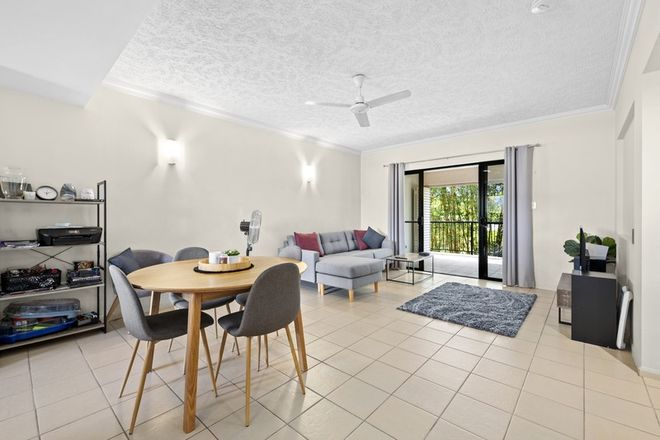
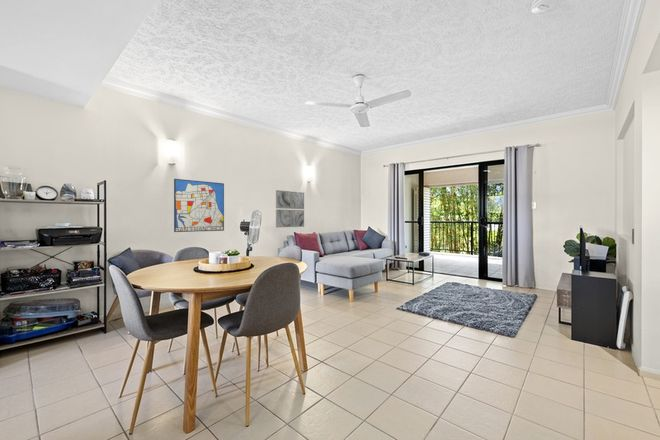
+ wall art (200, 206)
+ wall art (290, 208)
